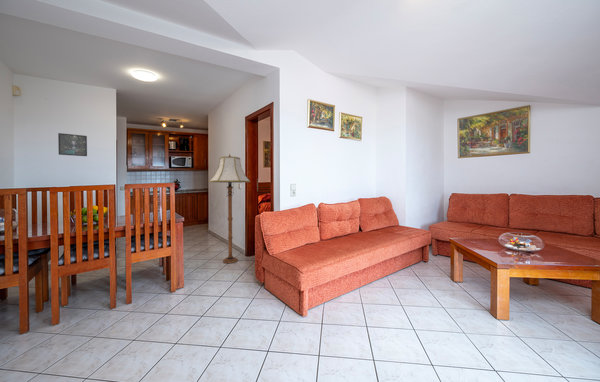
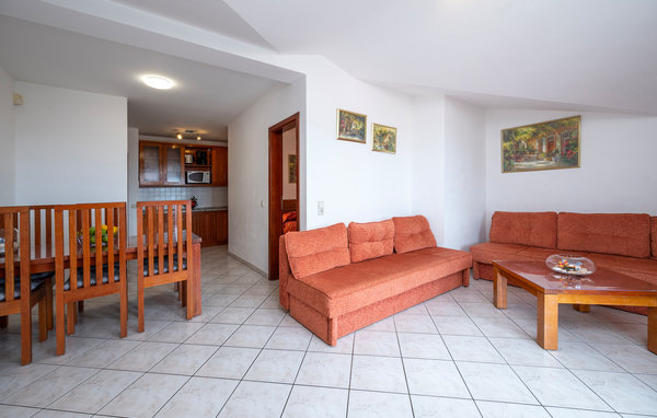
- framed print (73, 145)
- floor lamp (230, 207)
